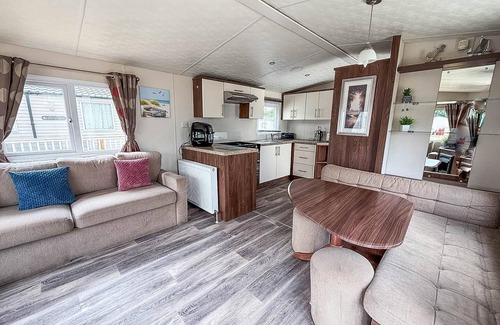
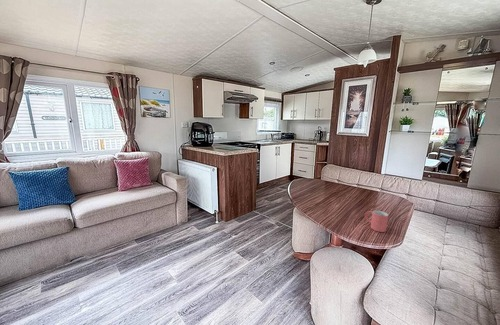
+ mug (375, 219)
